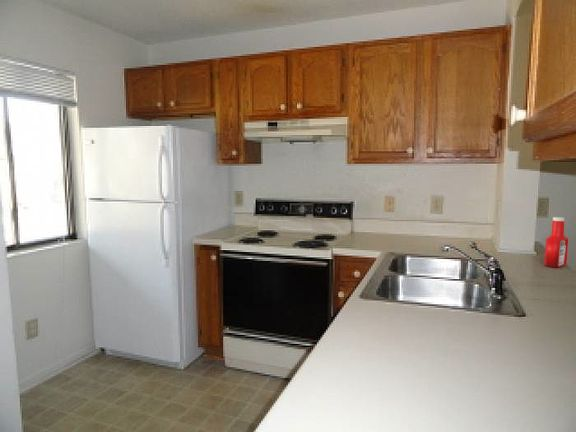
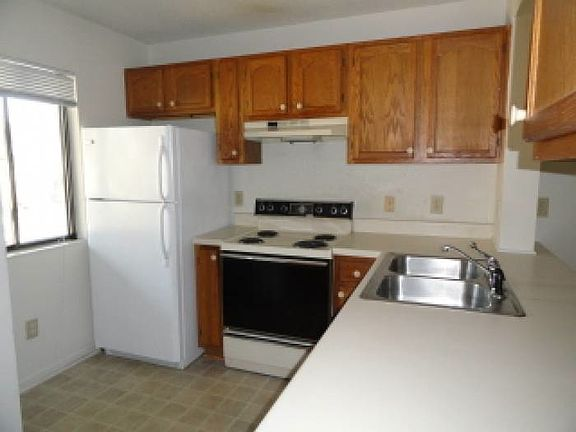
- soap bottle (557, 241)
